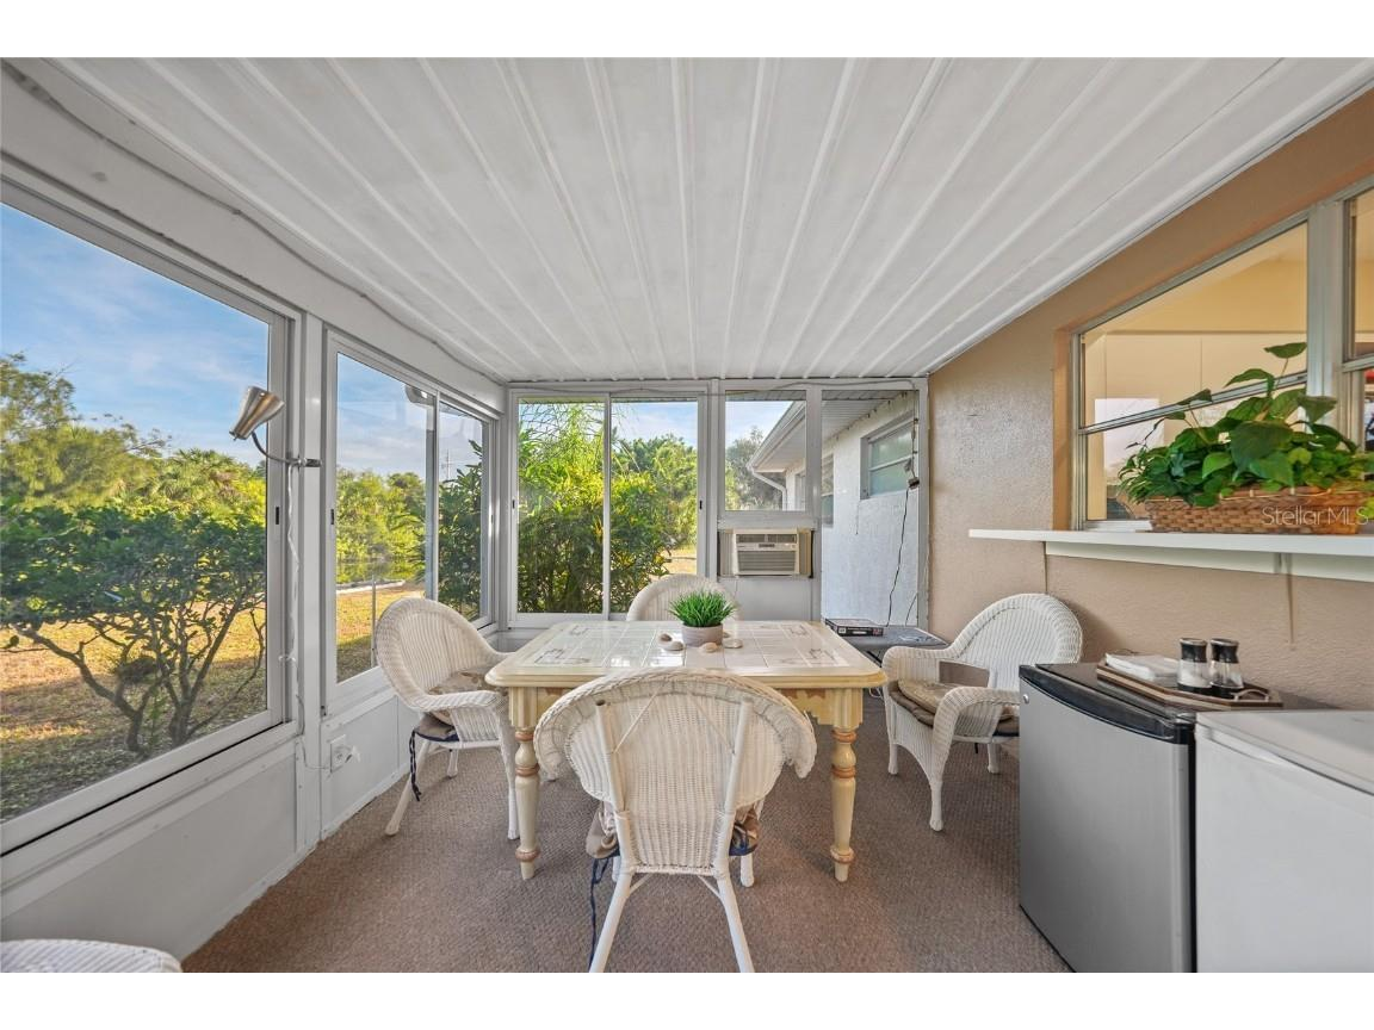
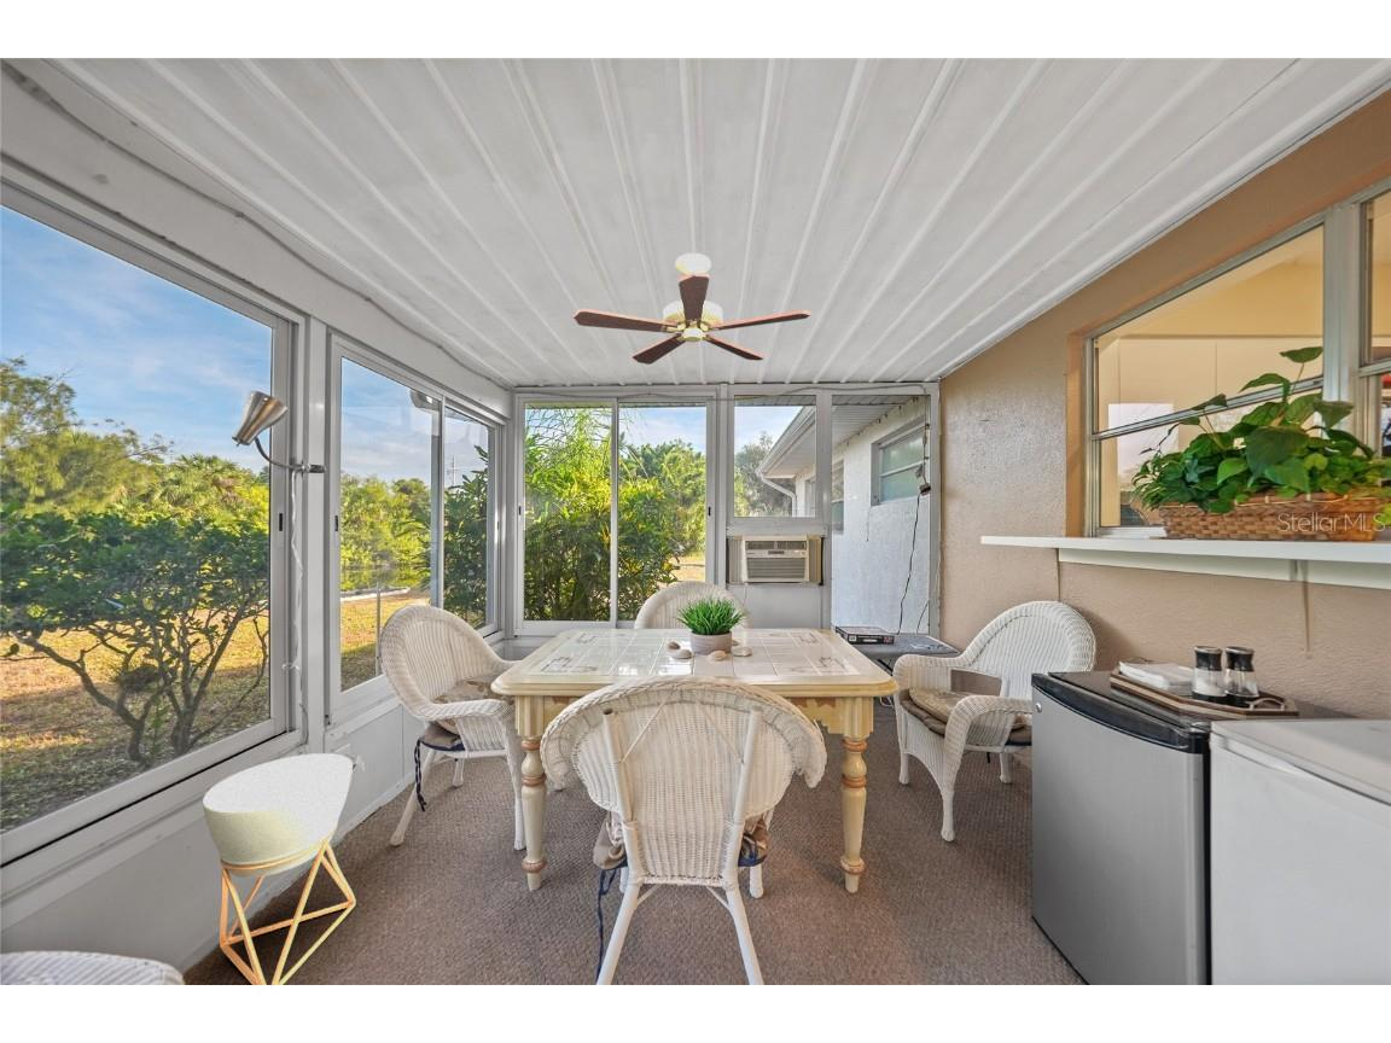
+ planter (281, 862)
+ ceiling fan (691, 296)
